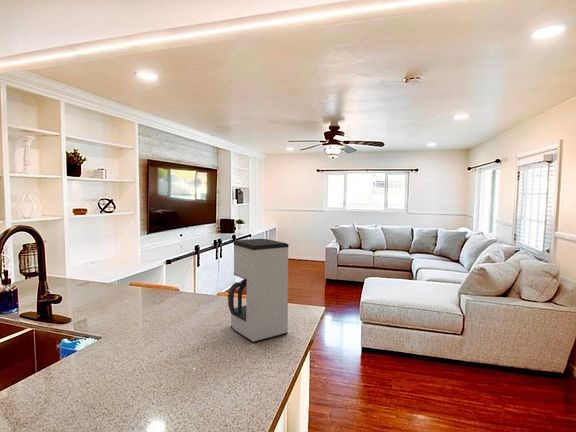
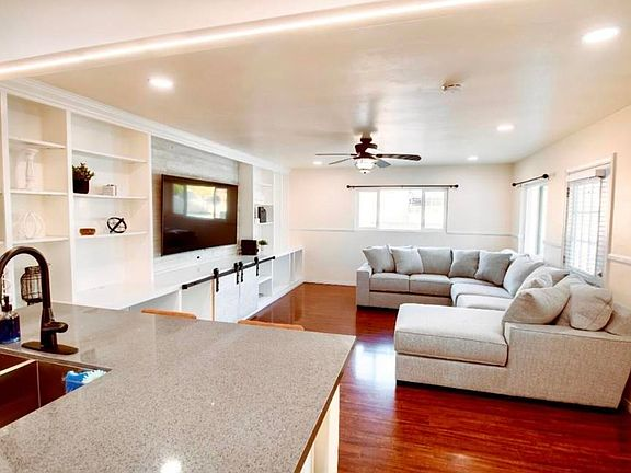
- coffee maker (253, 286)
